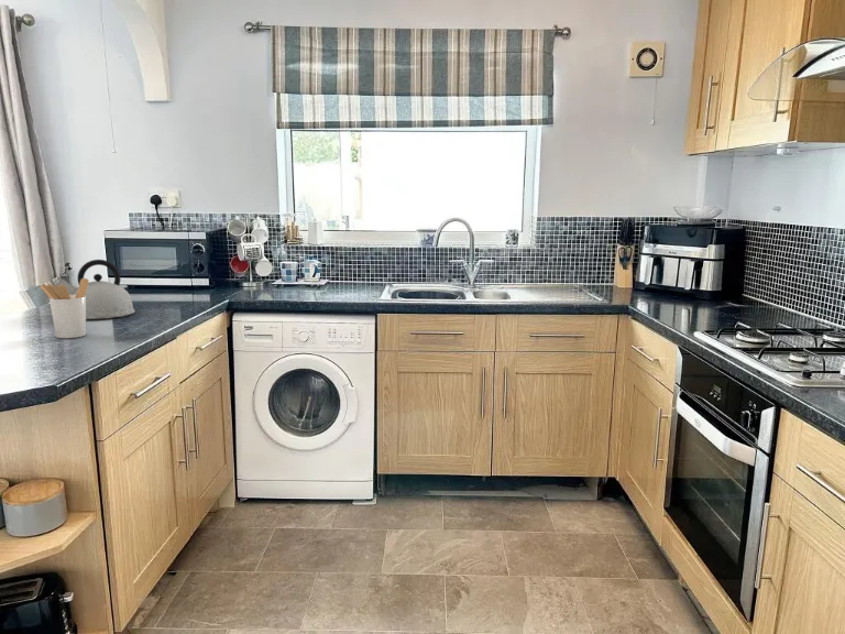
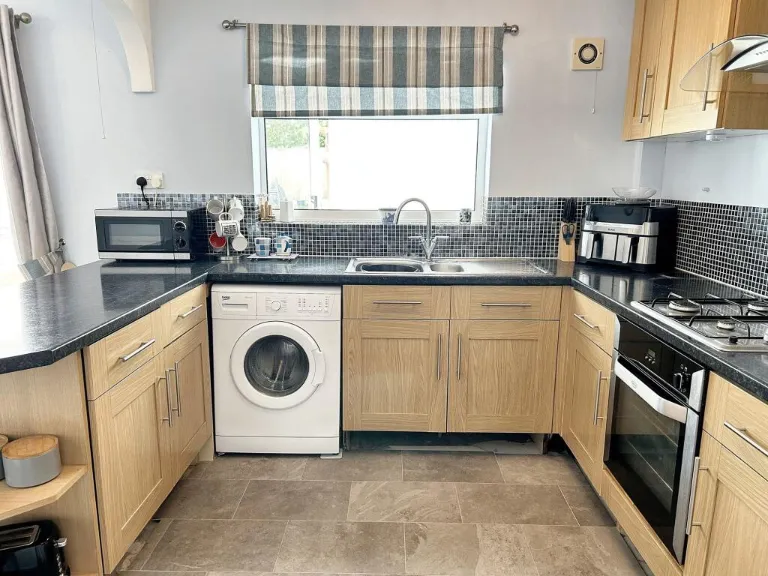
- kettle (95, 286)
- utensil holder (65, 308)
